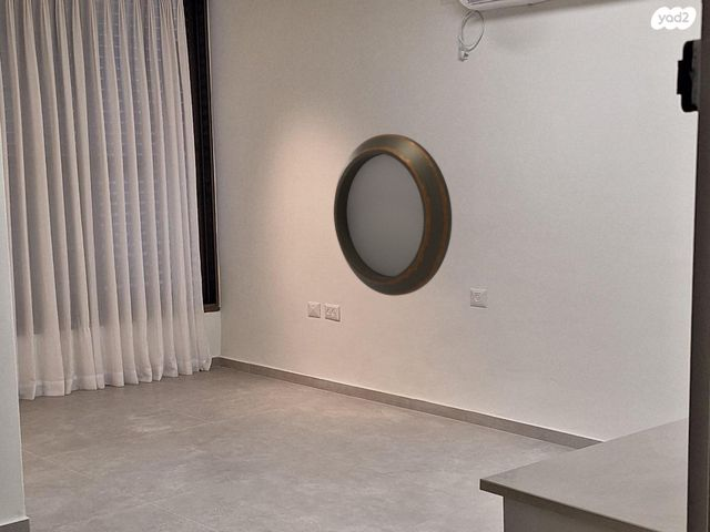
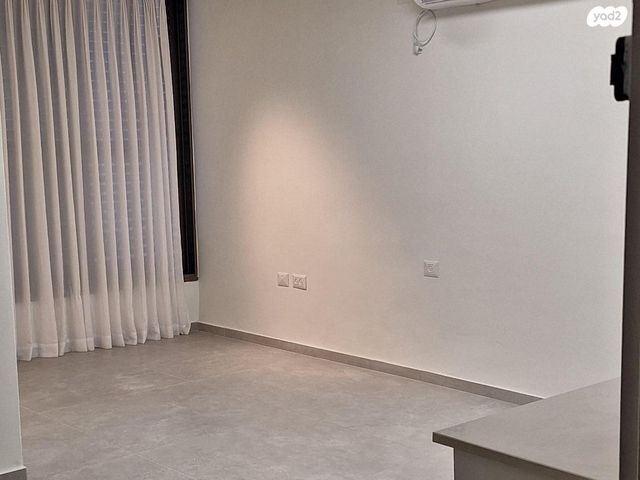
- home mirror (384, 215)
